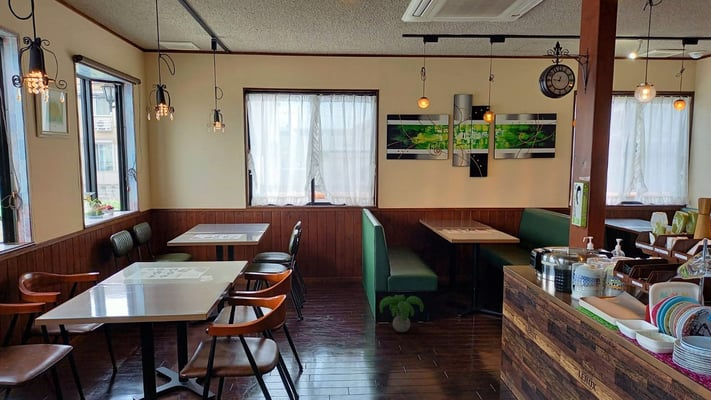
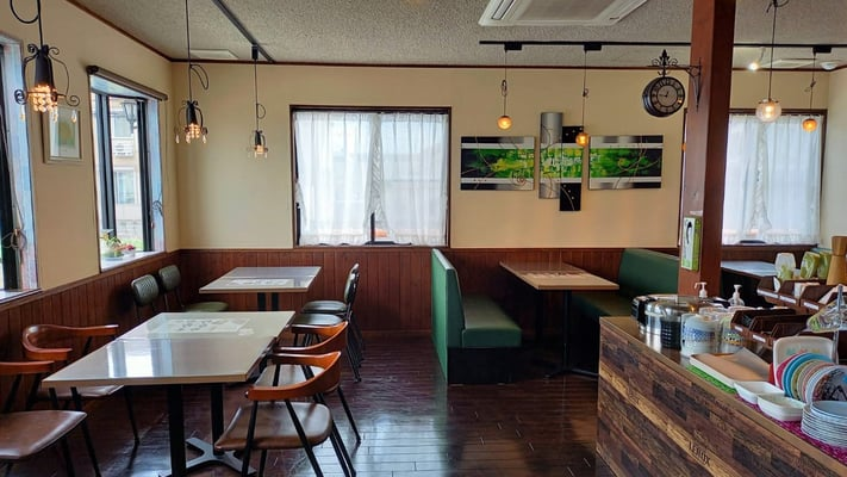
- decorative plant (401, 314)
